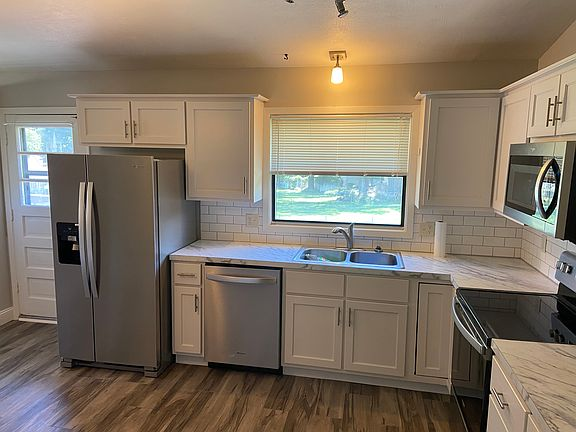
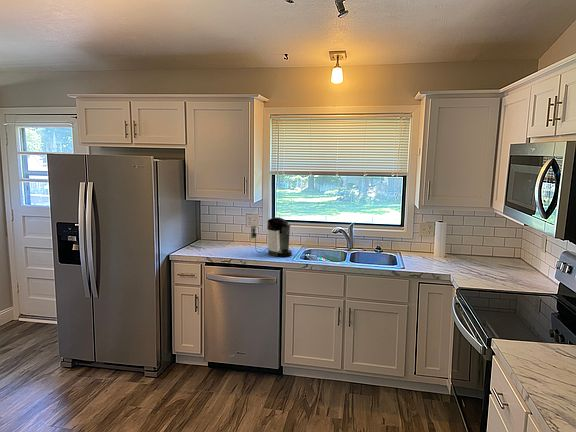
+ coffee maker (274, 237)
